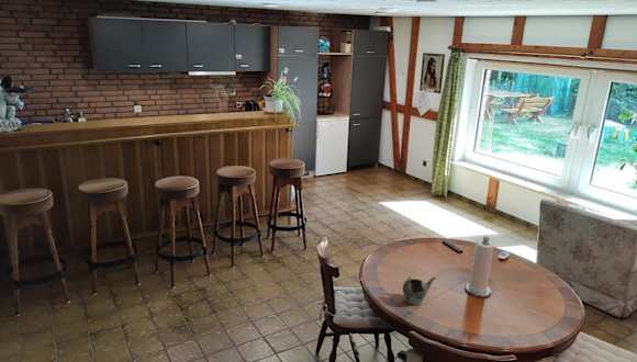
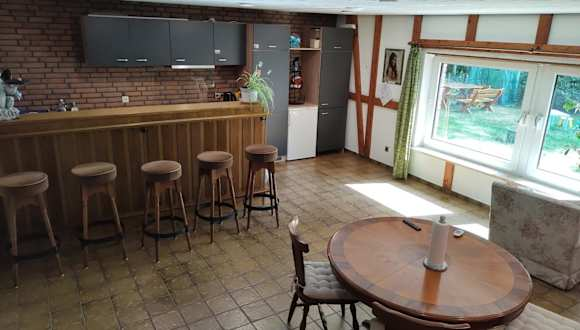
- teapot (418, 289)
